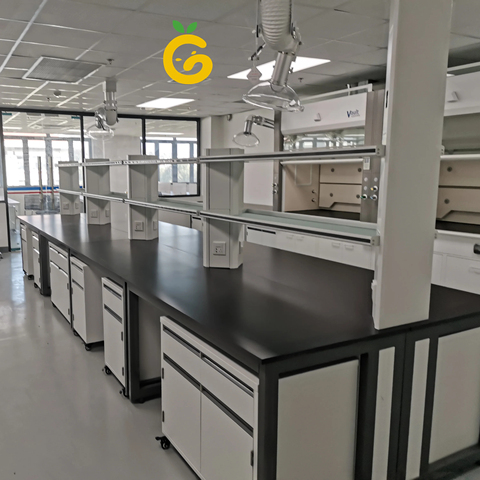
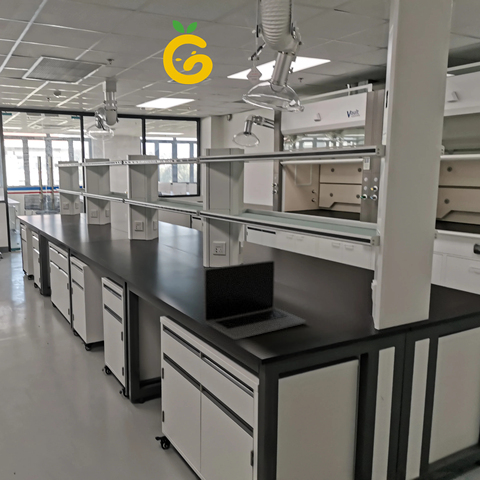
+ laptop (256, 296)
